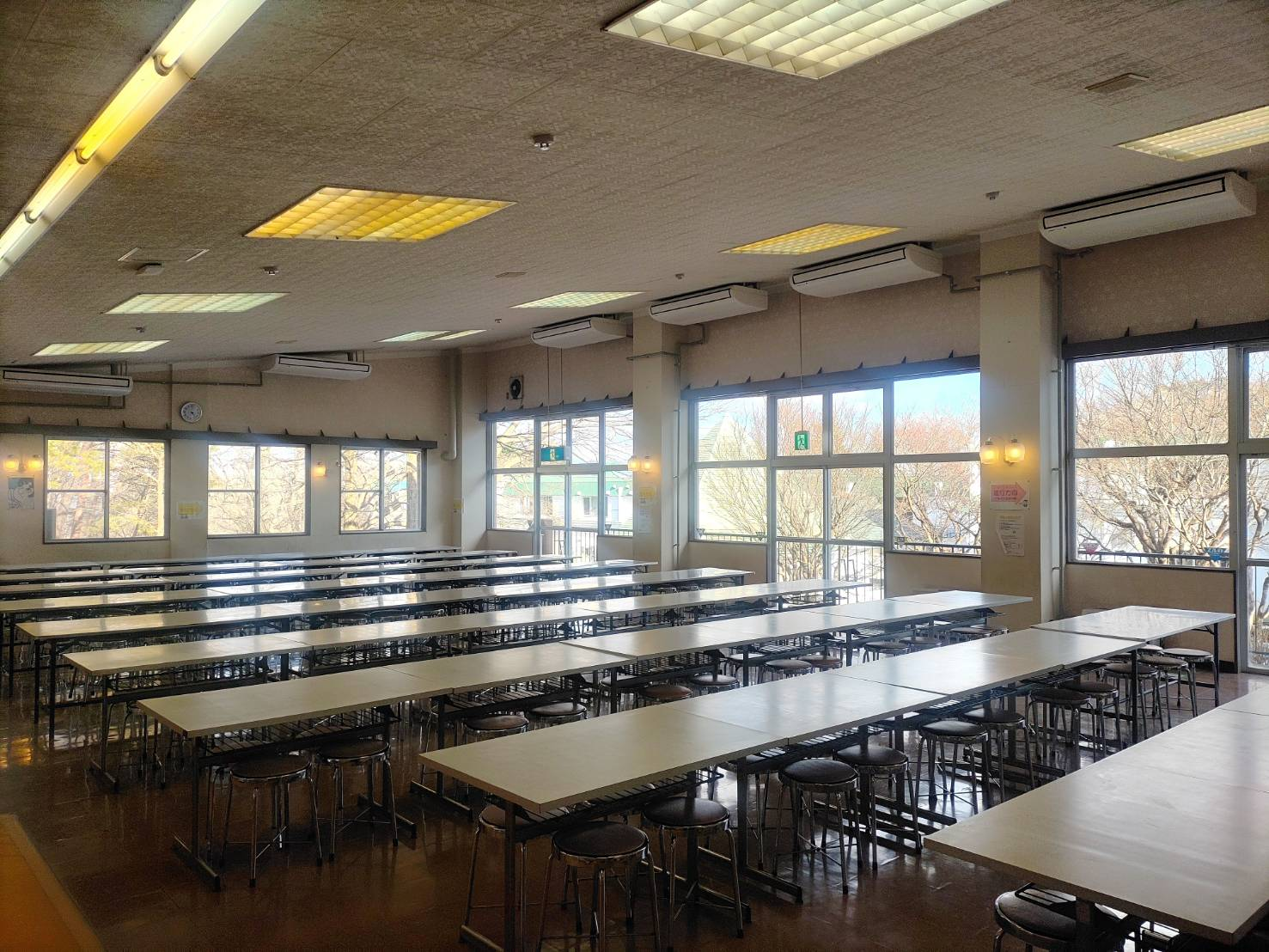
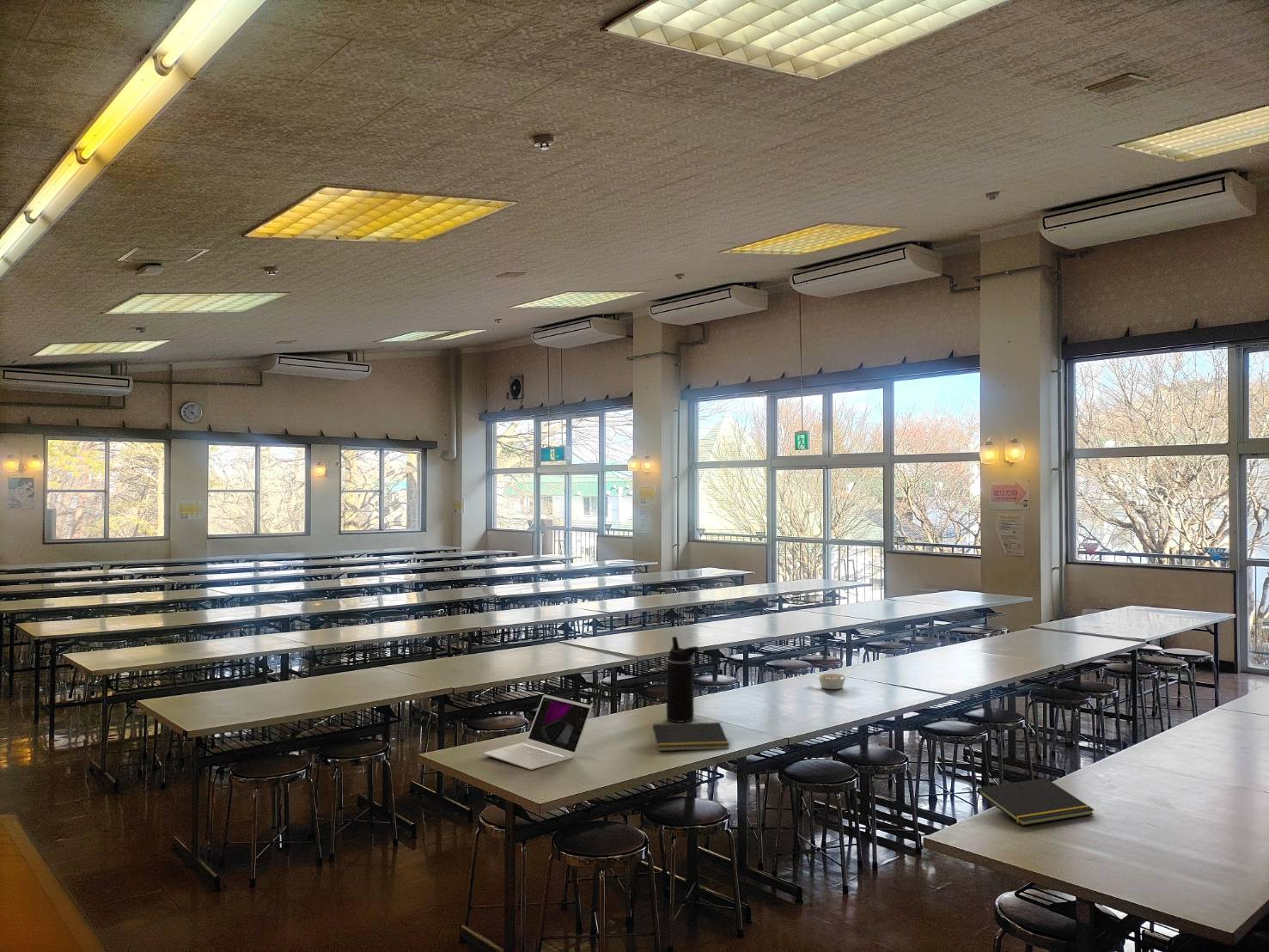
+ legume (833, 680)
+ notepad (690, 735)
+ laptop (538, 727)
+ water bottle (682, 679)
+ notepad (1034, 801)
